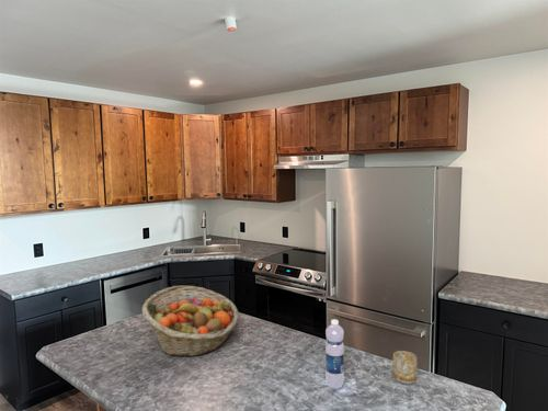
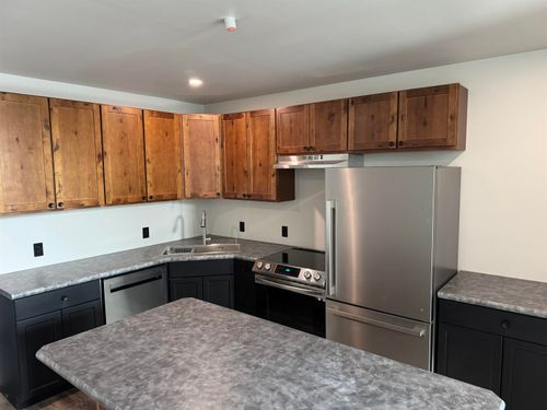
- mug (403, 364)
- fruit basket (192, 317)
- water bottle (334, 353)
